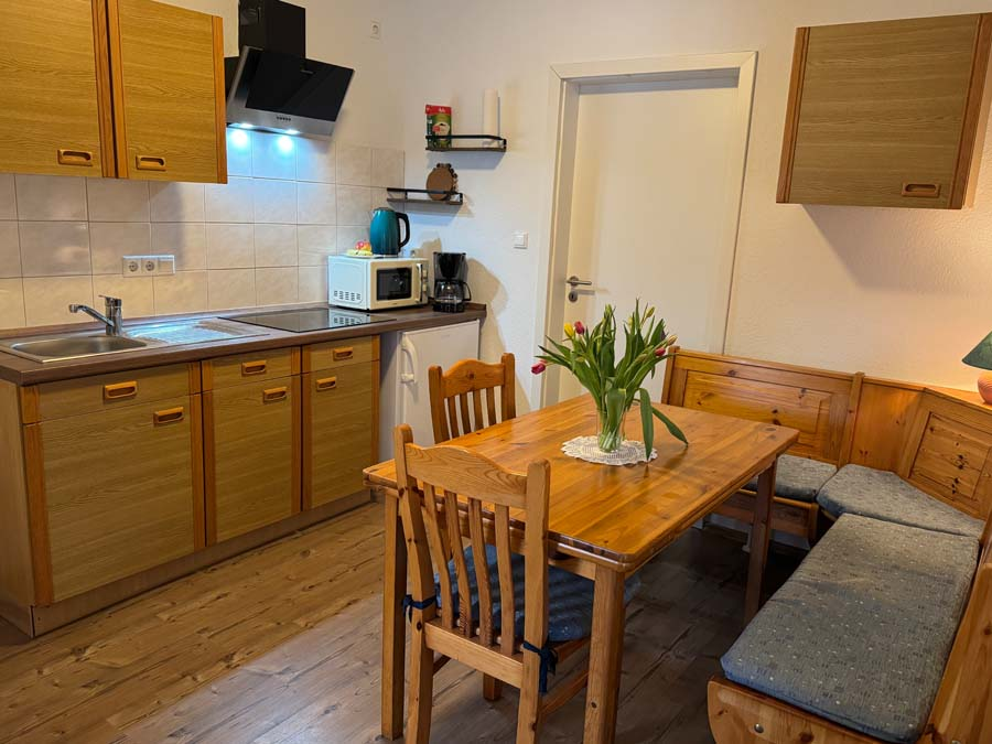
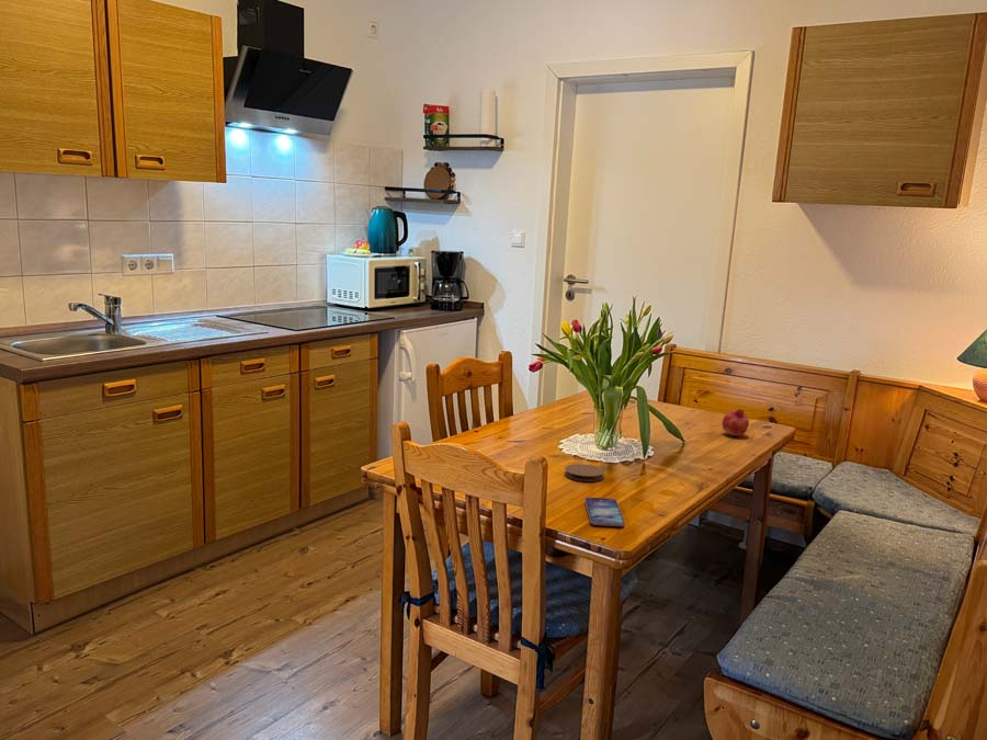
+ fruit (735, 421)
+ smartphone (603, 511)
+ coaster (583, 473)
